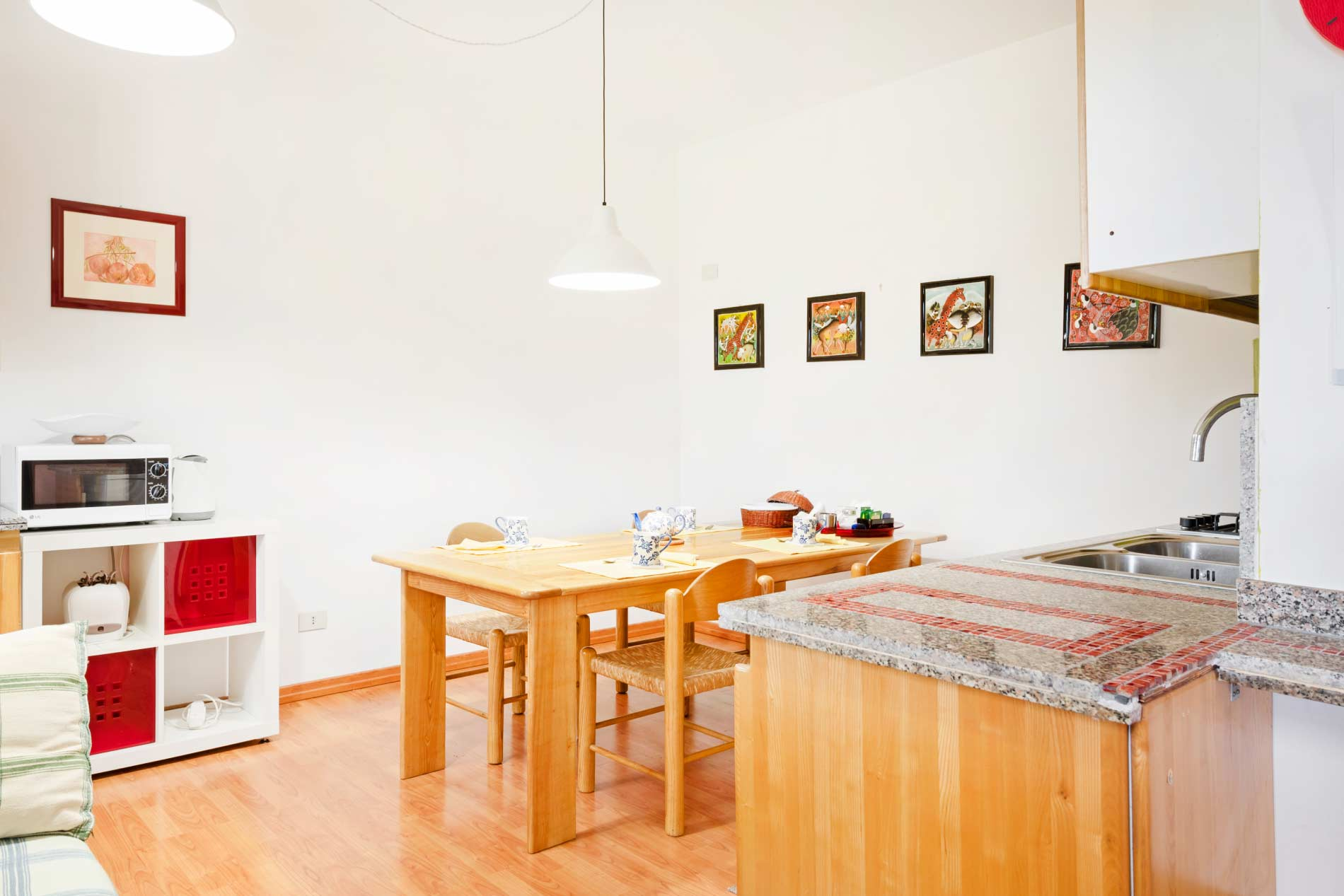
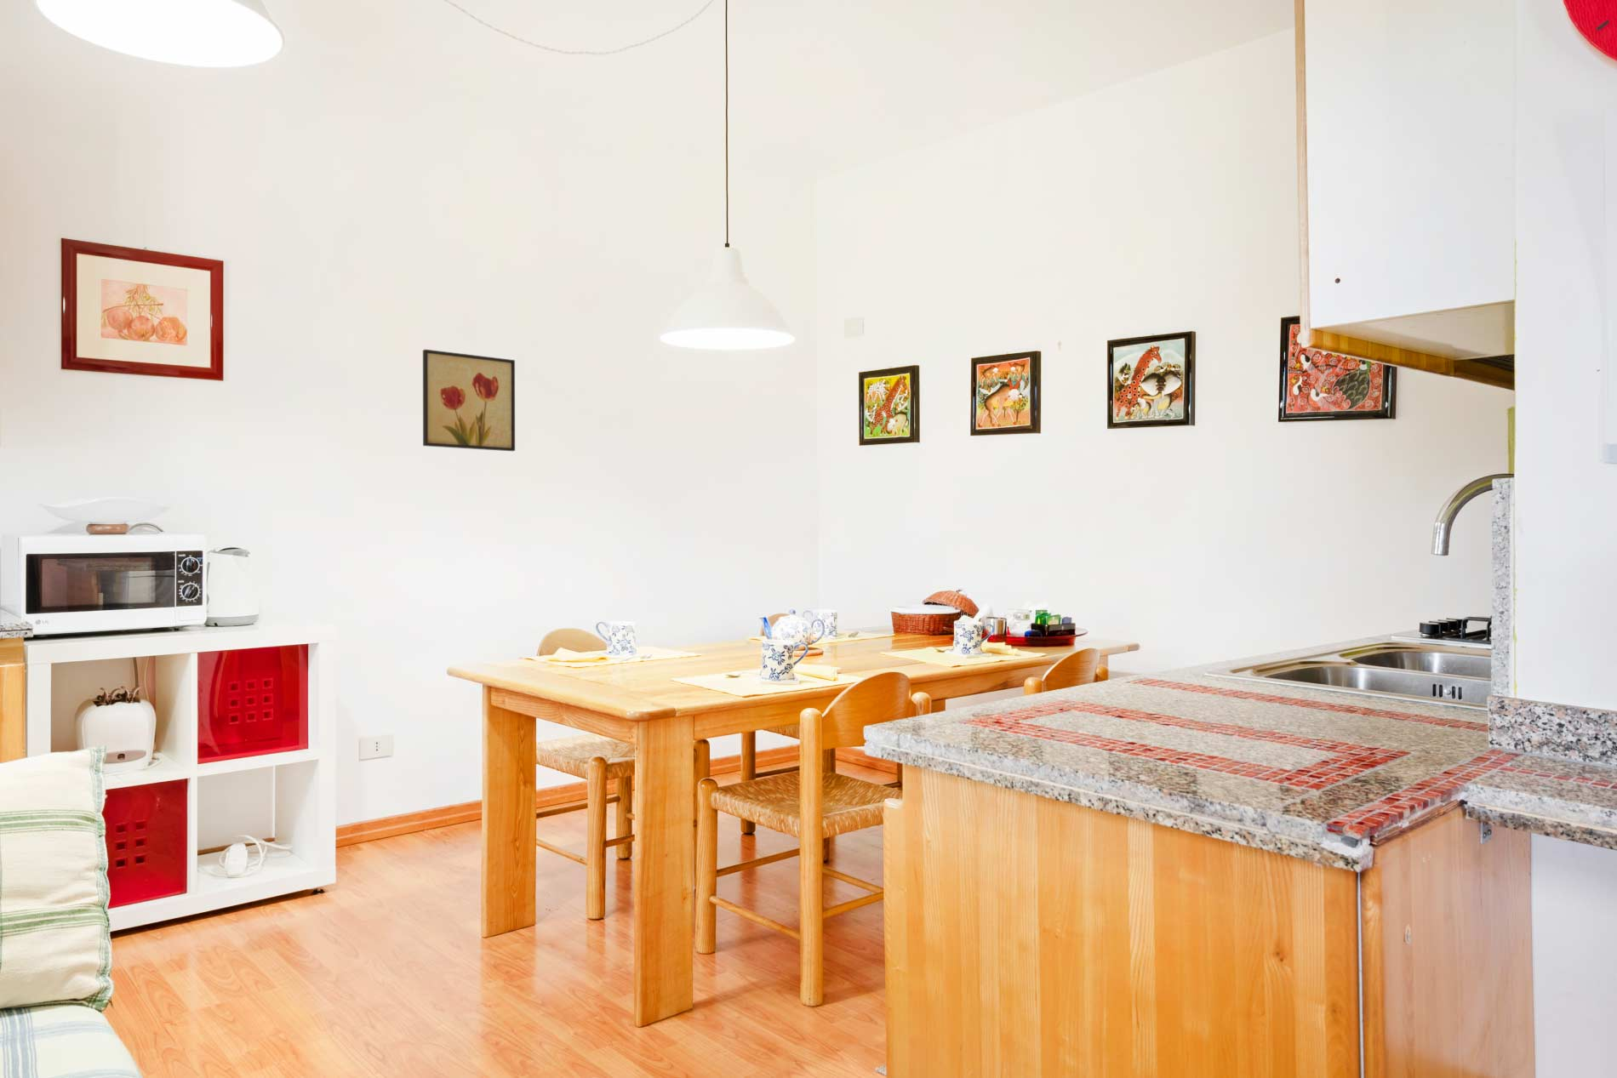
+ wall art (469, 402)
